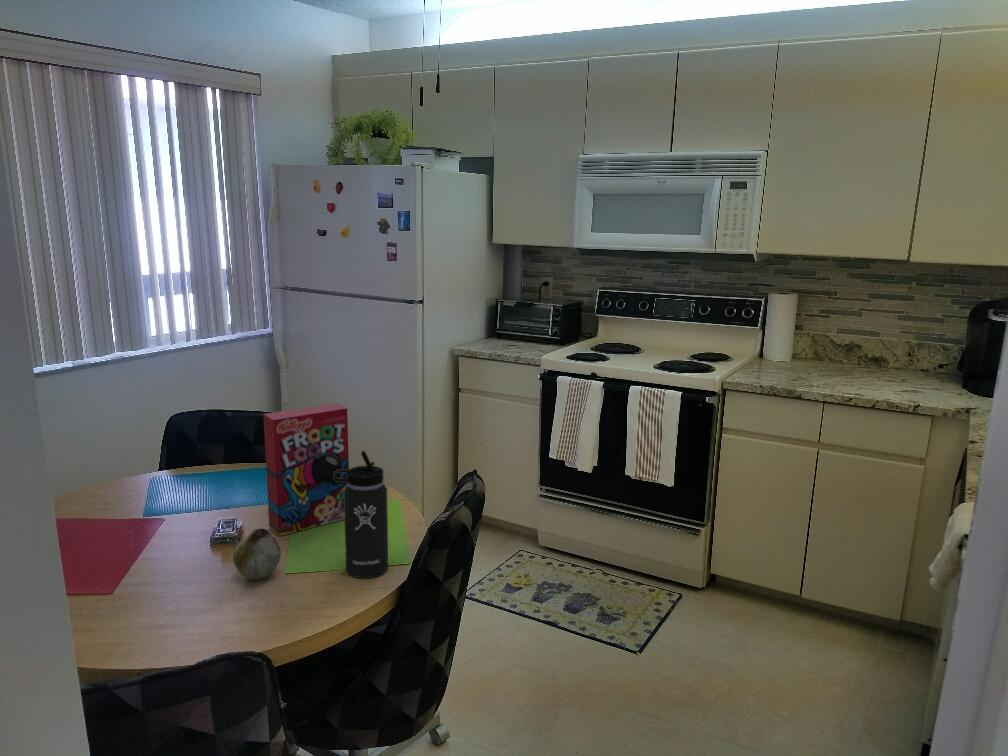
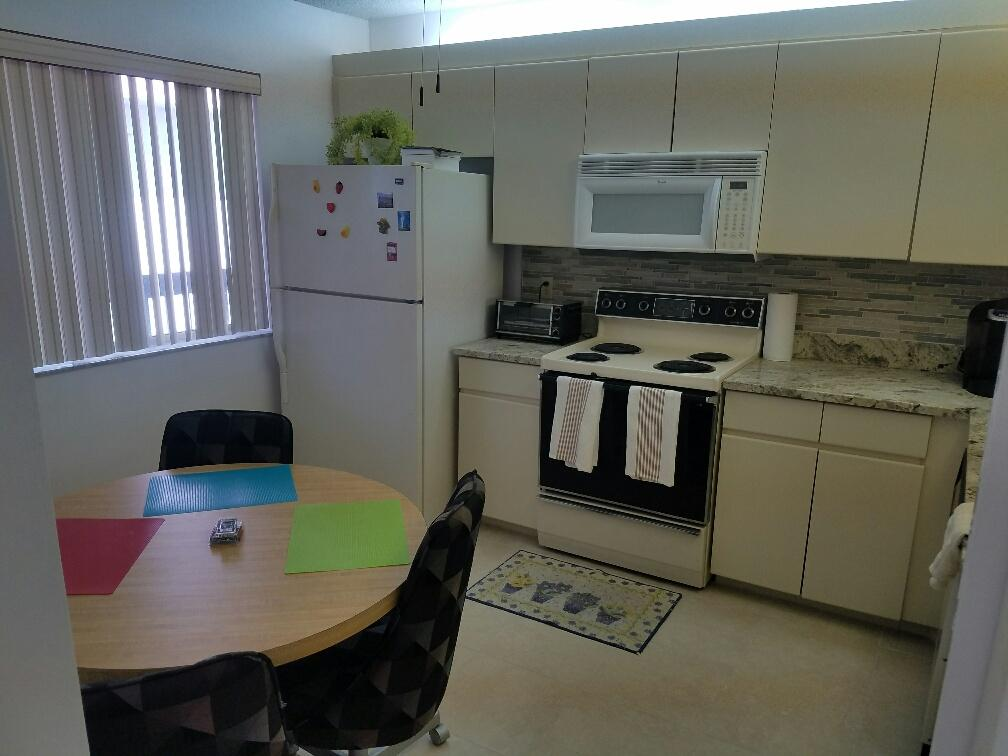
- thermos bottle (361, 511)
- fruit (256, 550)
- cereal box (308, 467)
